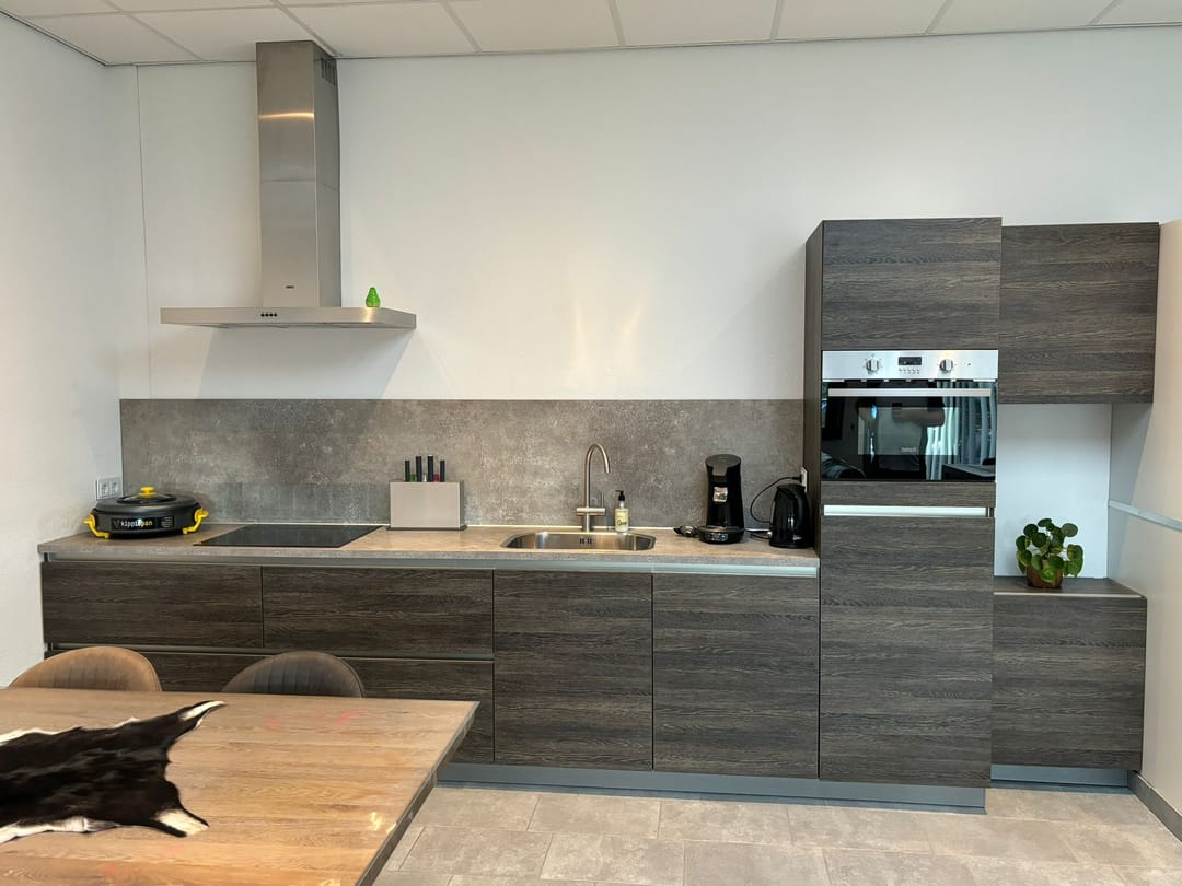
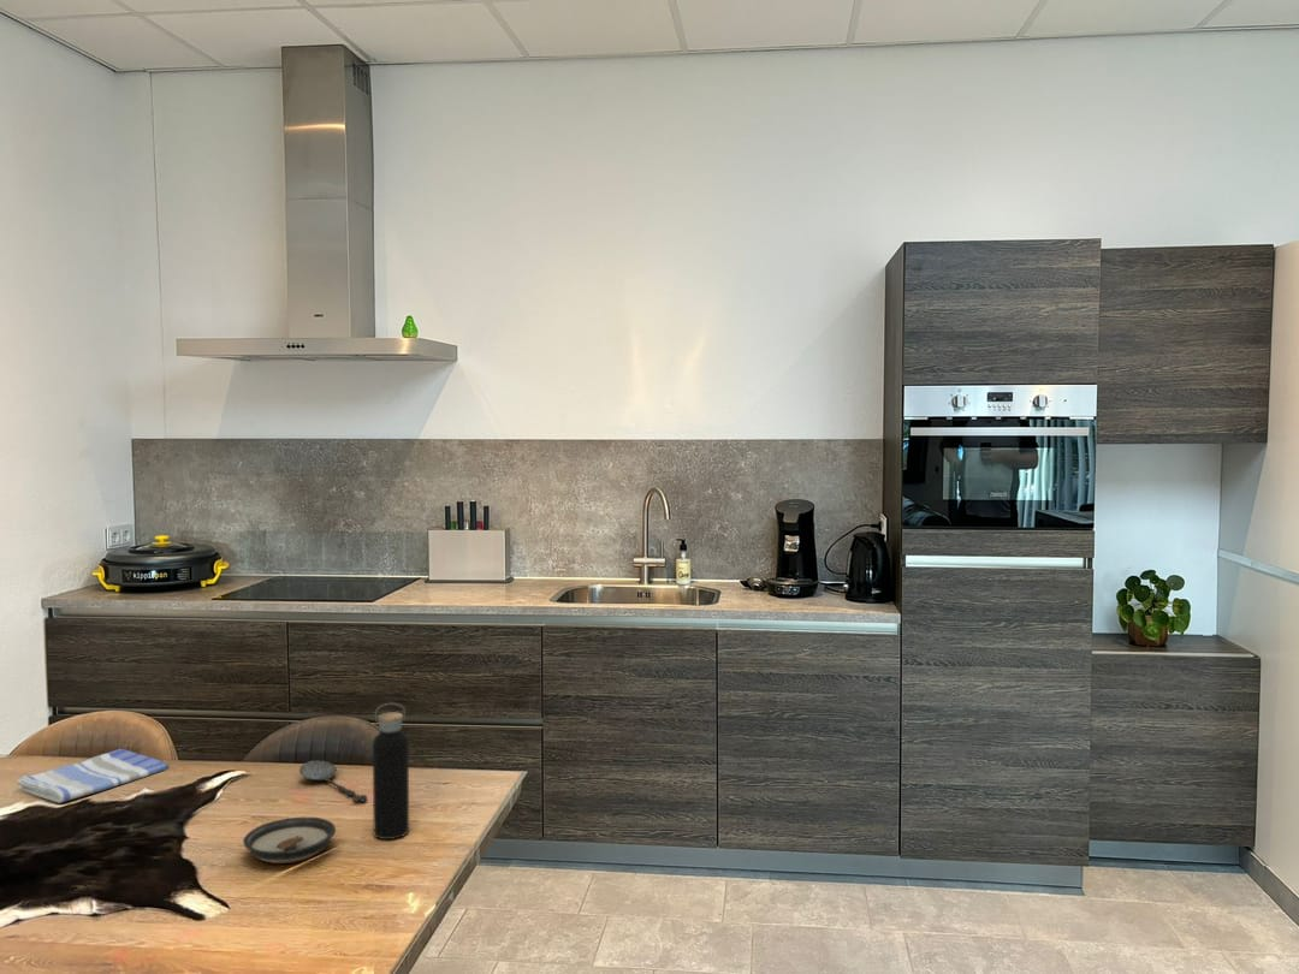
+ water bottle (390, 767)
+ dish towel (94, 773)
+ saucer (290, 843)
+ spoon (333, 782)
